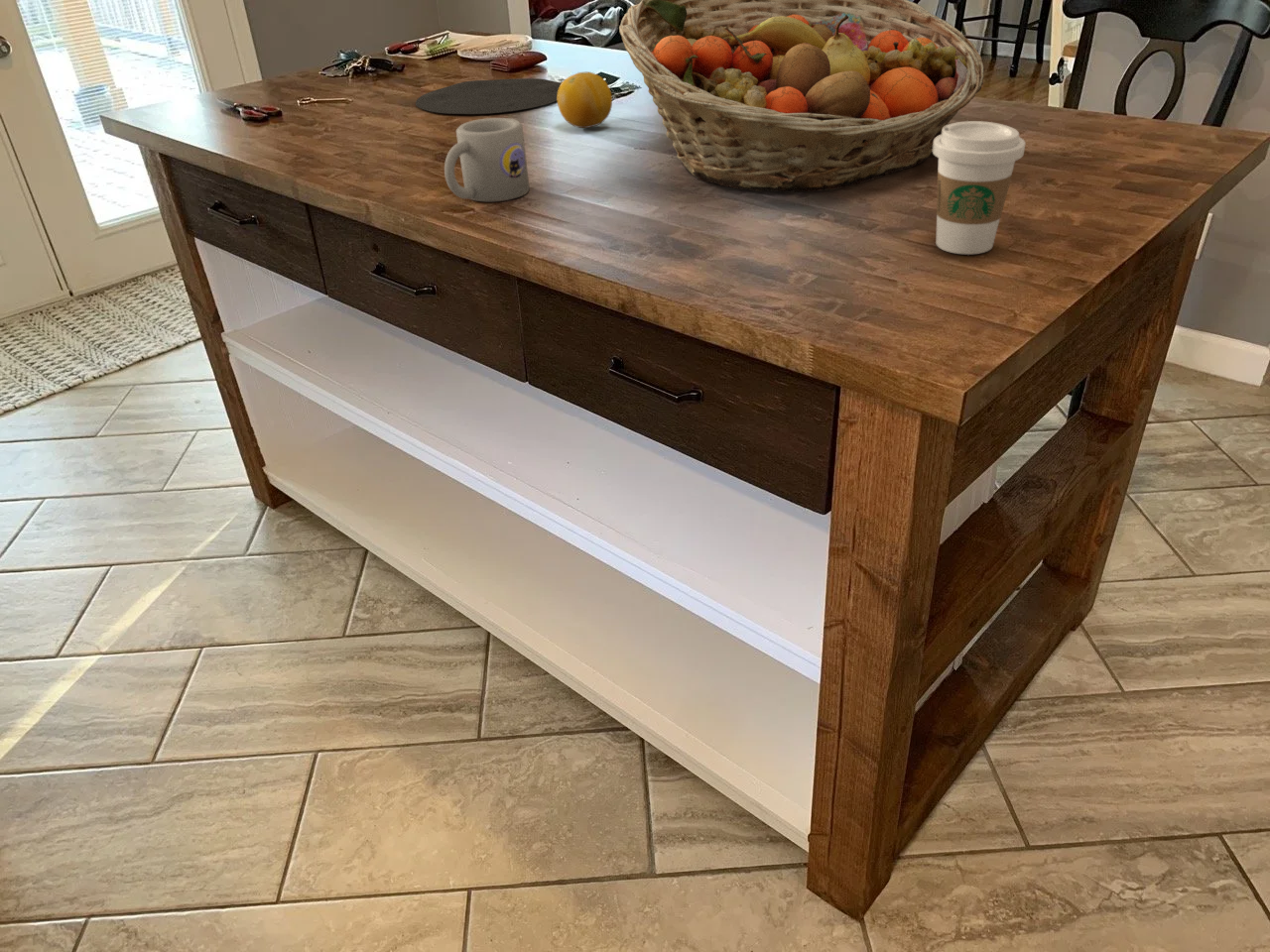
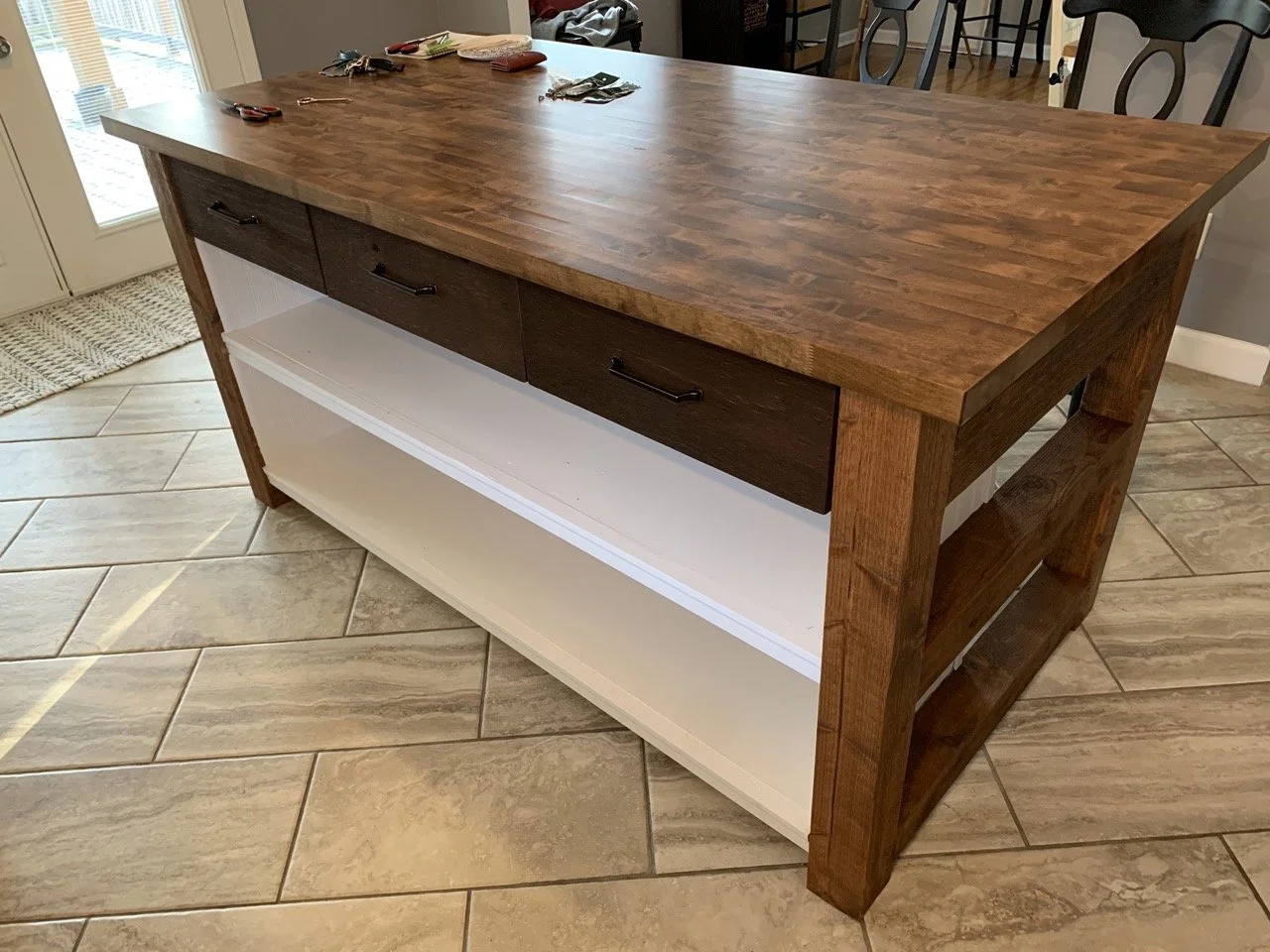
- mug (482, 162)
- plate (493, 94)
- fruit basket (803, 75)
- fruit (584, 99)
- coffee cup (971, 188)
